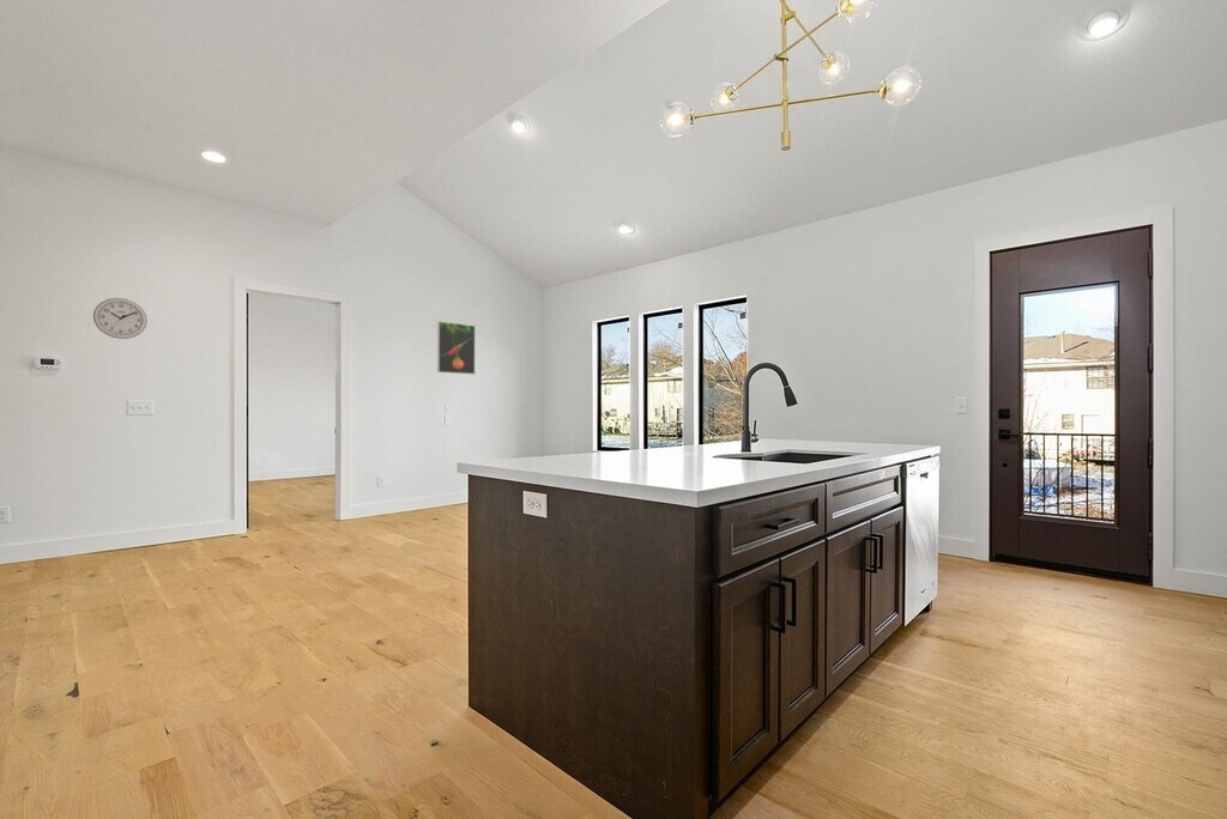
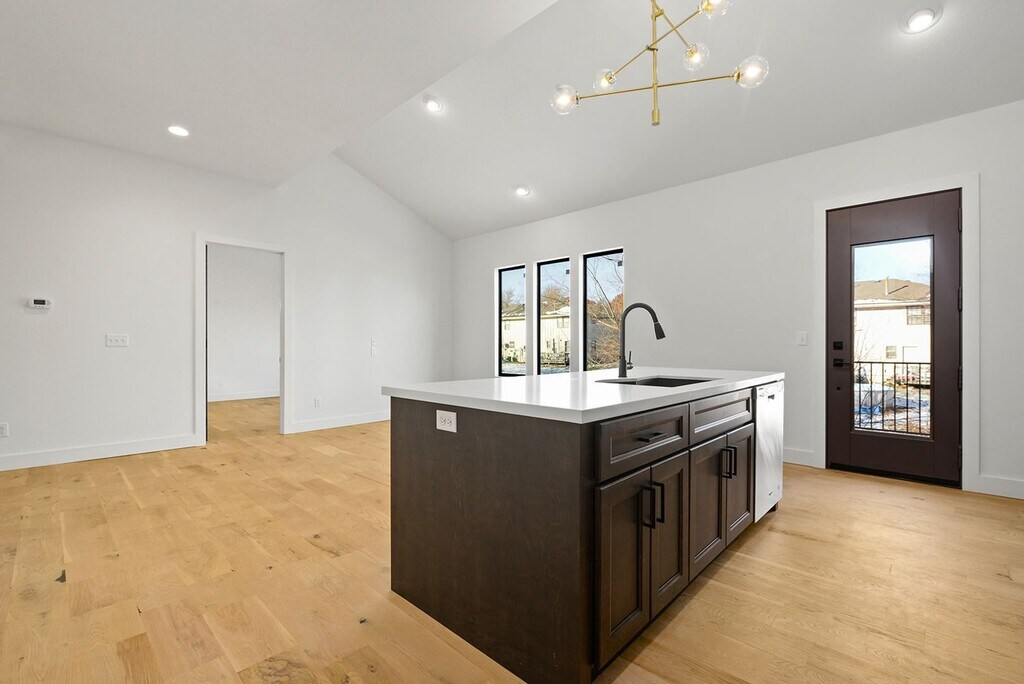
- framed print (457, 348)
- wall clock (120, 317)
